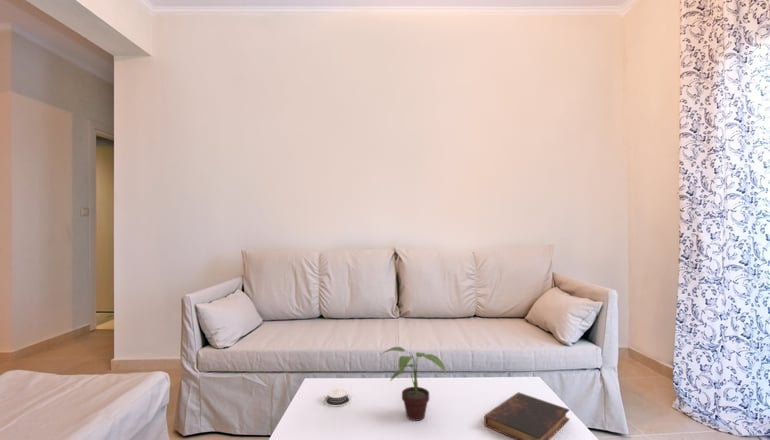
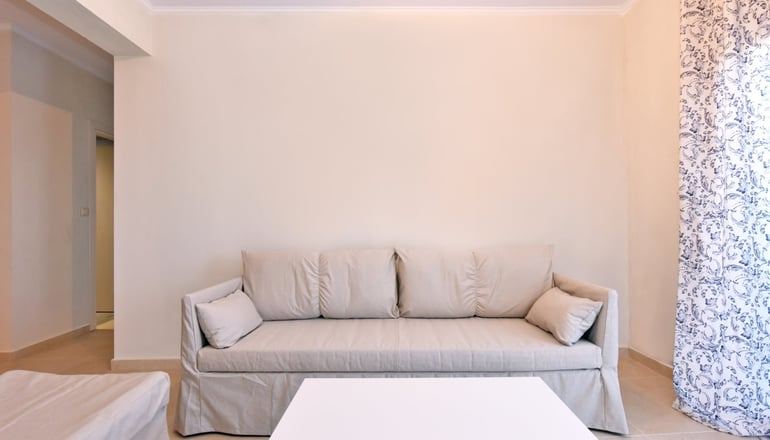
- architectural model (337, 393)
- book (527, 417)
- potted plant (413, 383)
